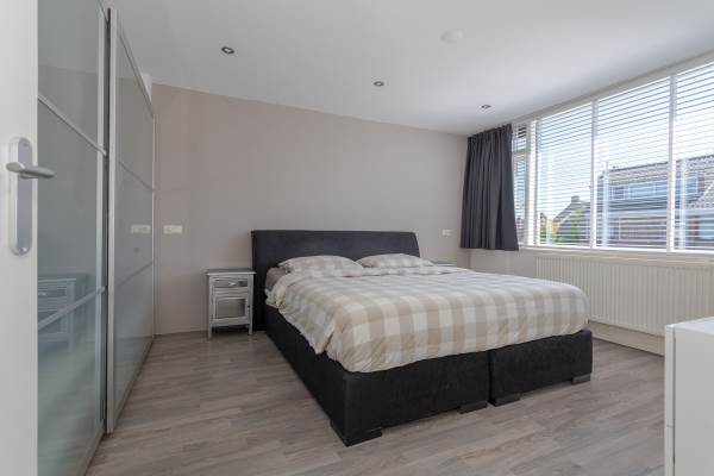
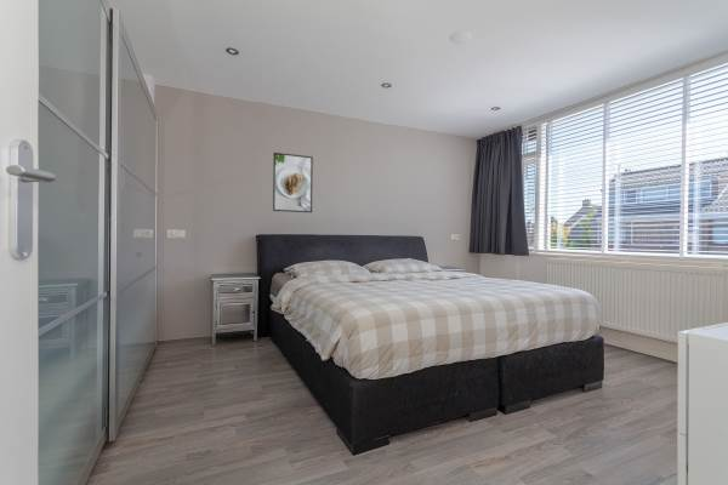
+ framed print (292, 183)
